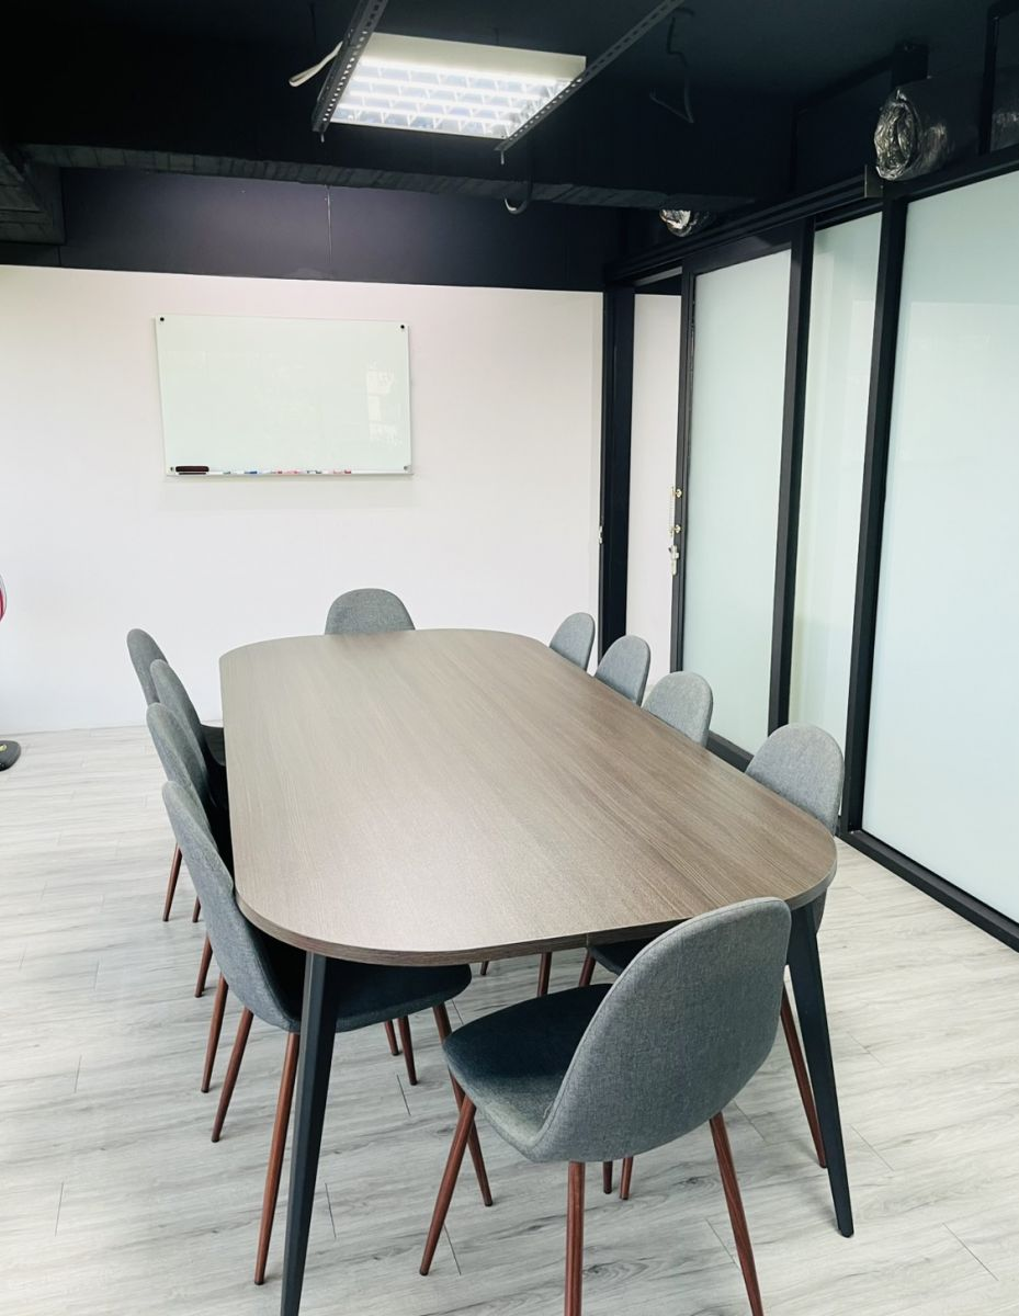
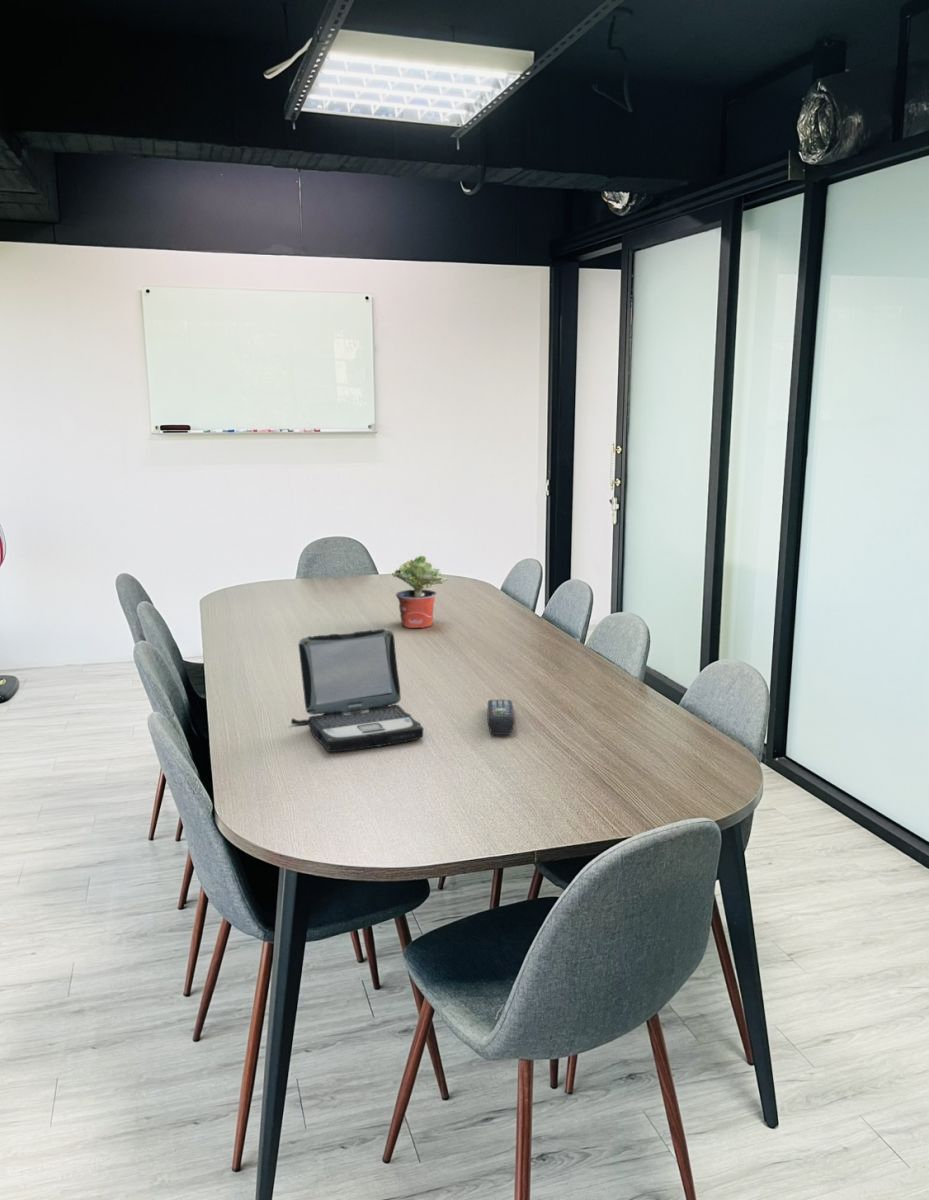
+ potted plant (421, 590)
+ laptop (358, 686)
+ remote control (500, 713)
